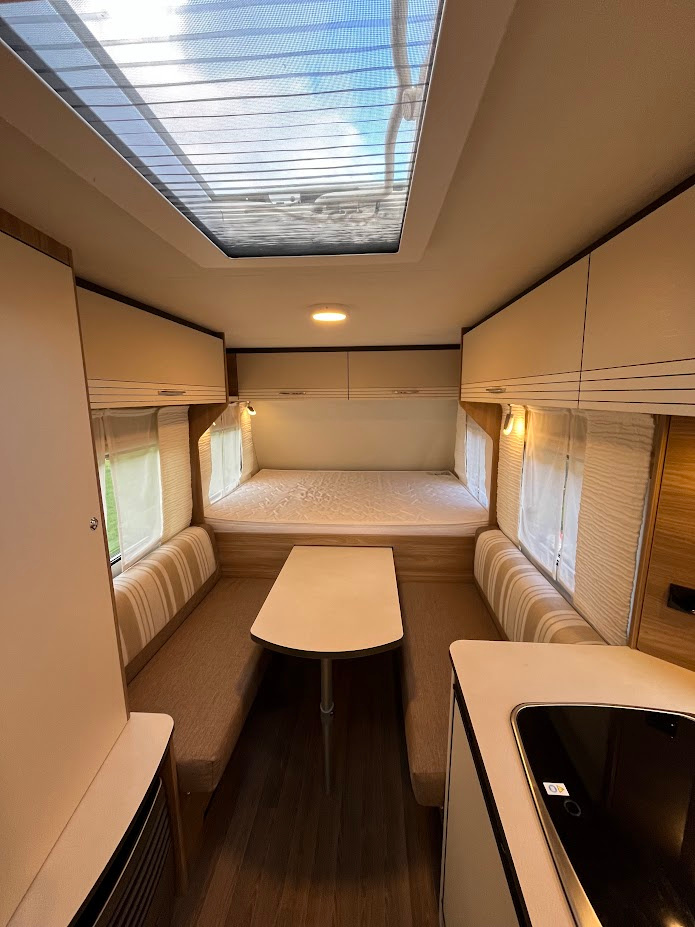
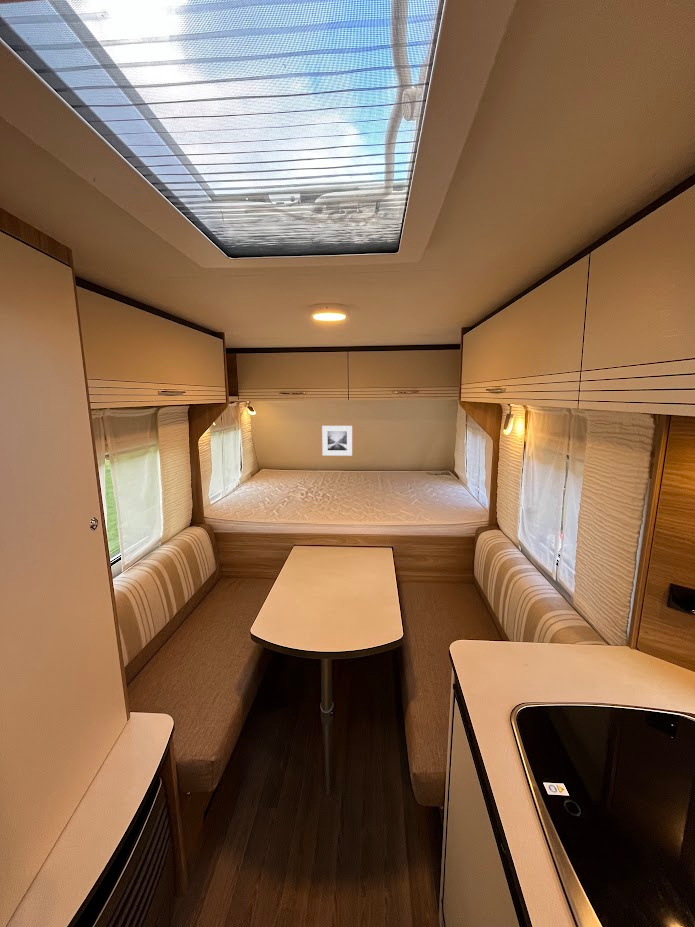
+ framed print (337, 440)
